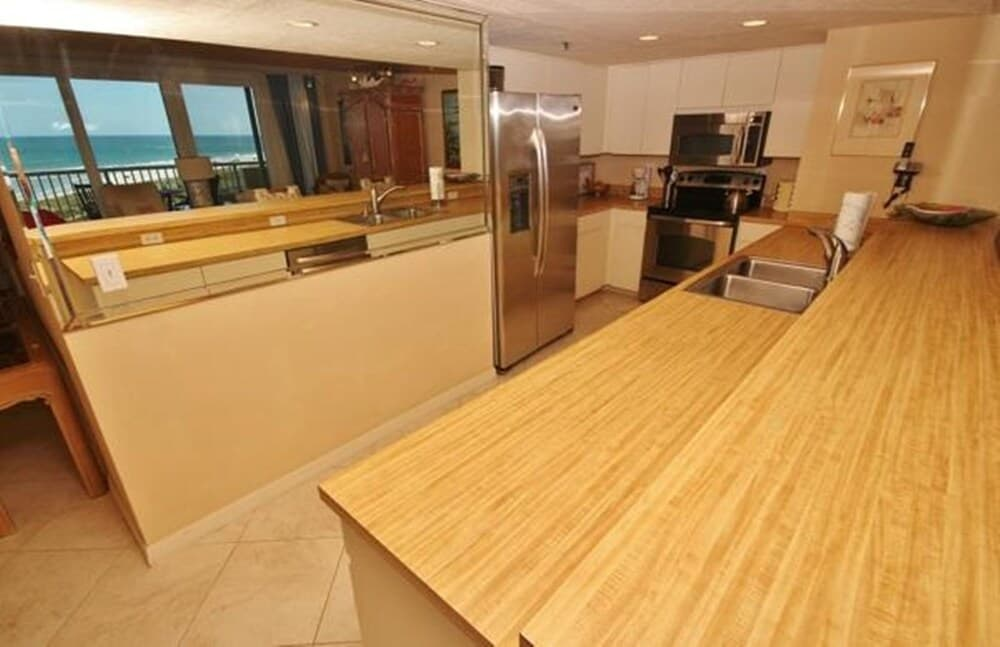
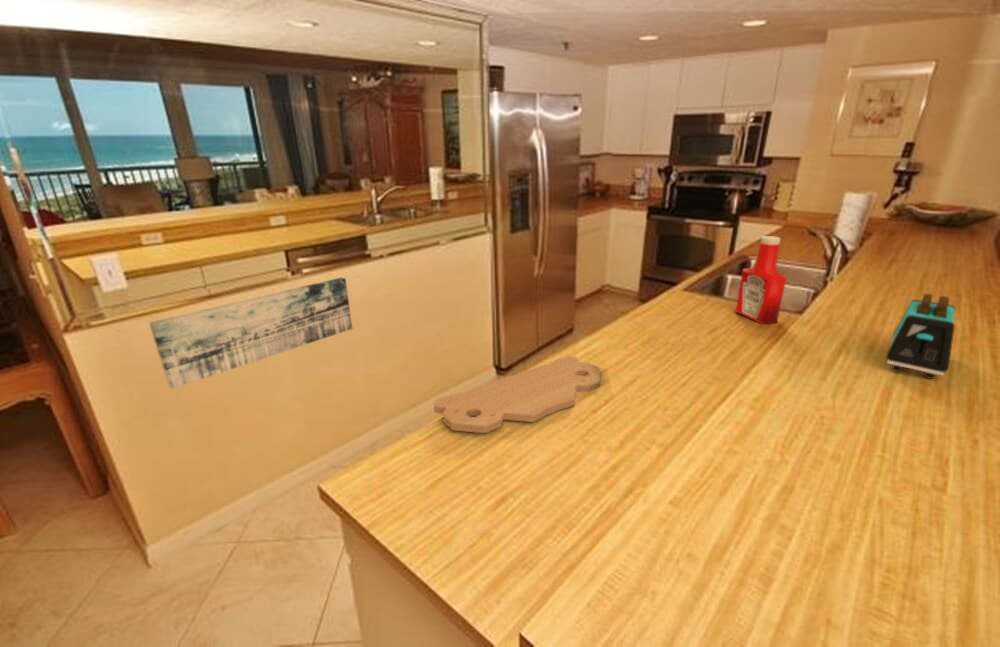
+ wall art (266, 326)
+ cutting board (529, 393)
+ soap bottle (763, 278)
+ toaster (925, 330)
